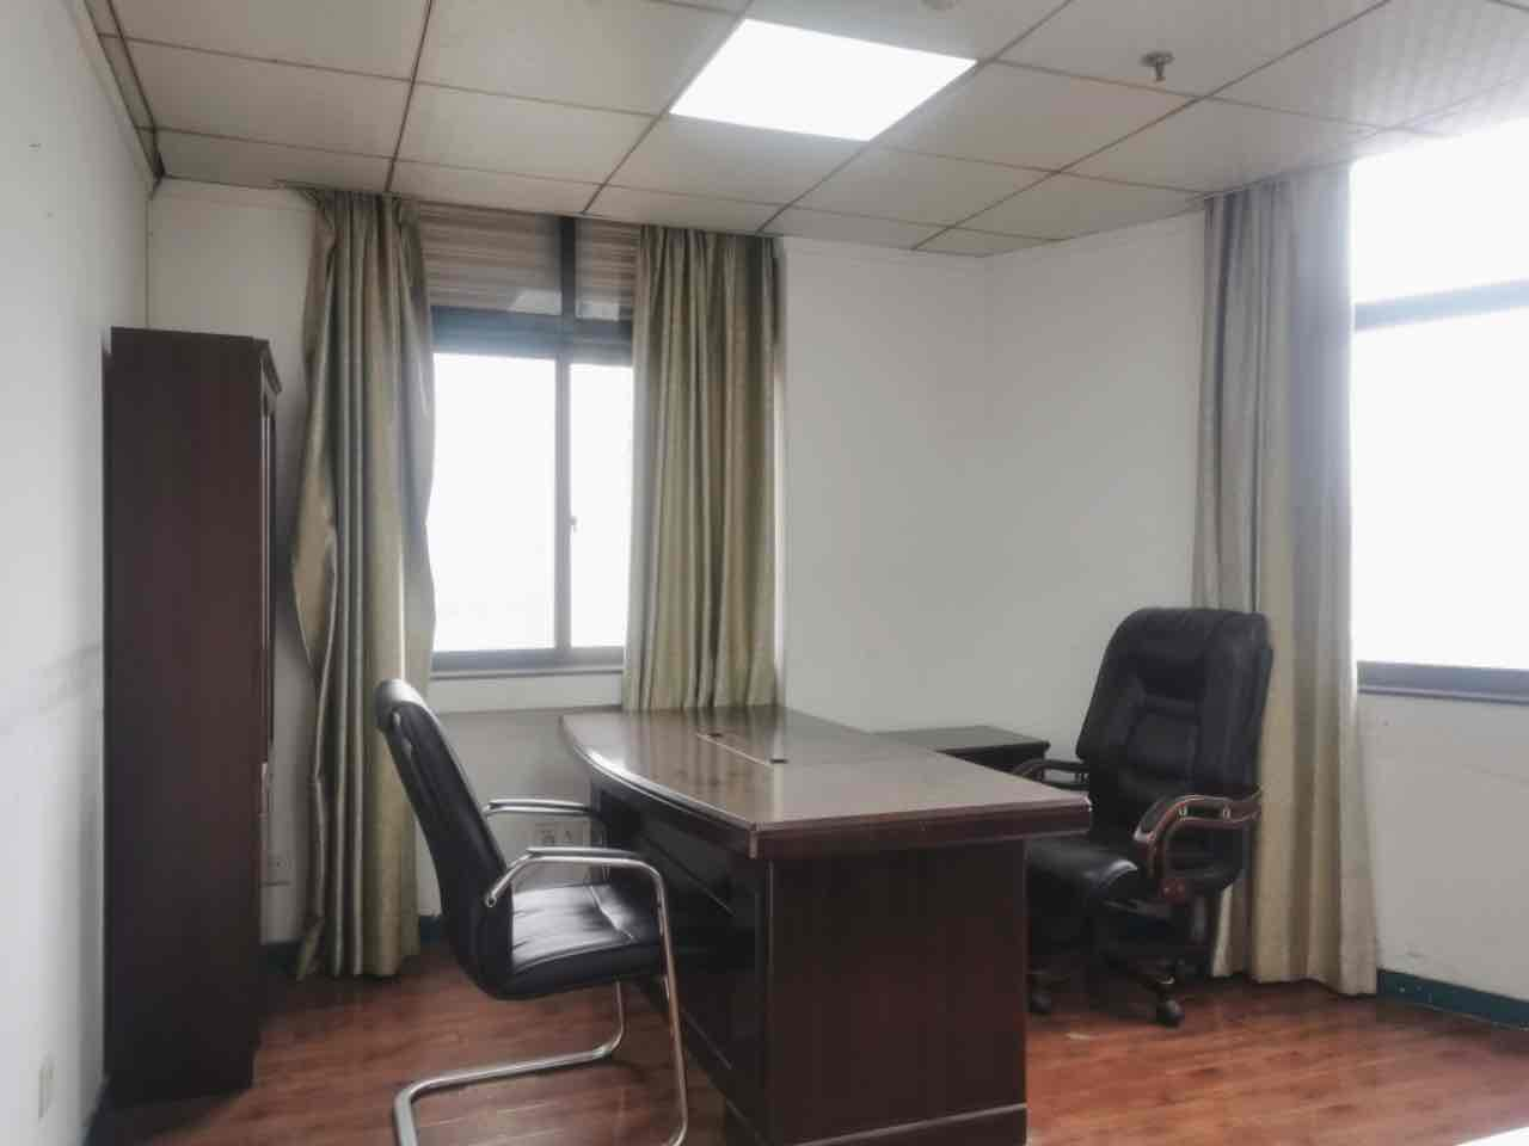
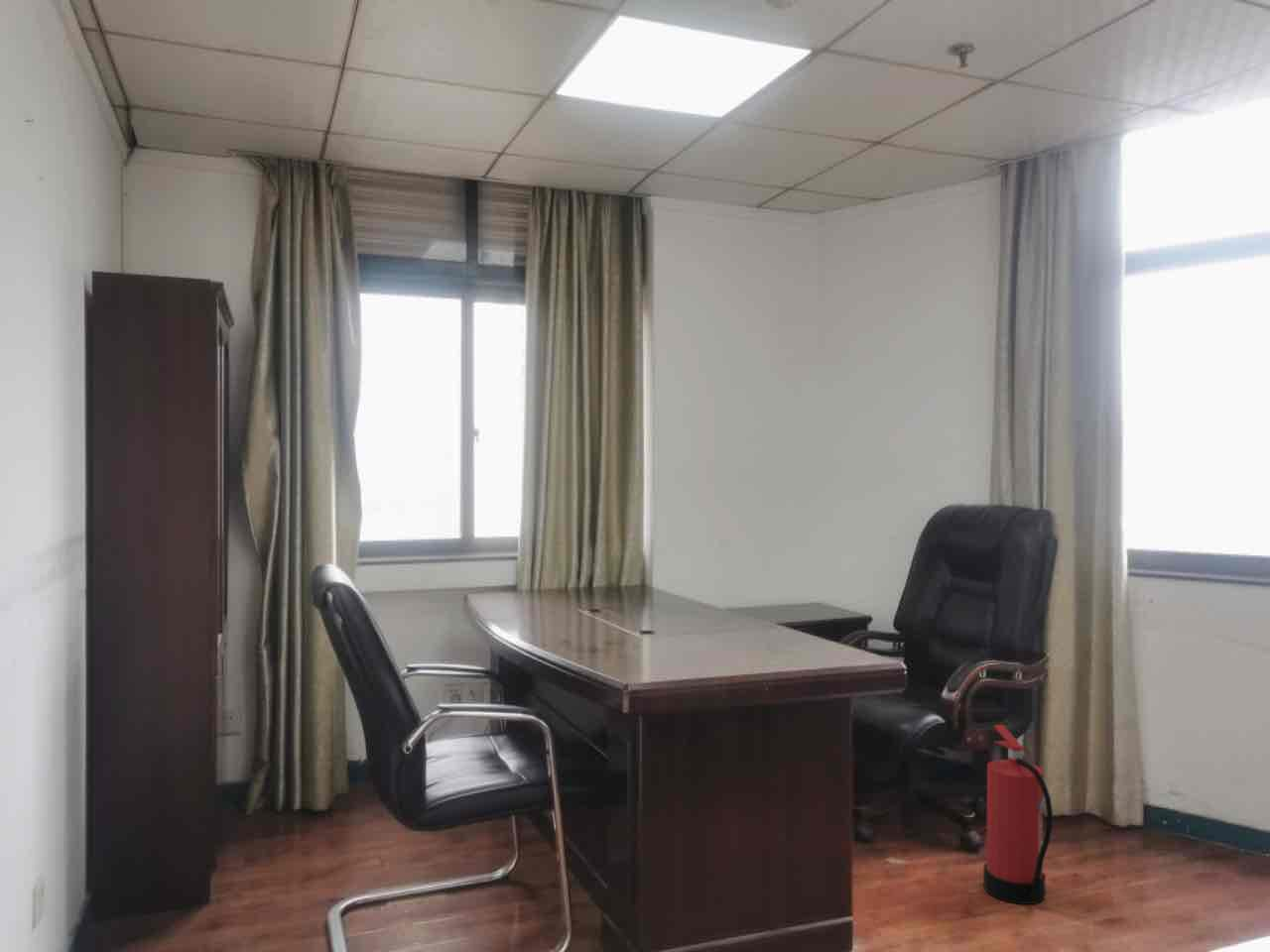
+ fire extinguisher (1023, 817)
